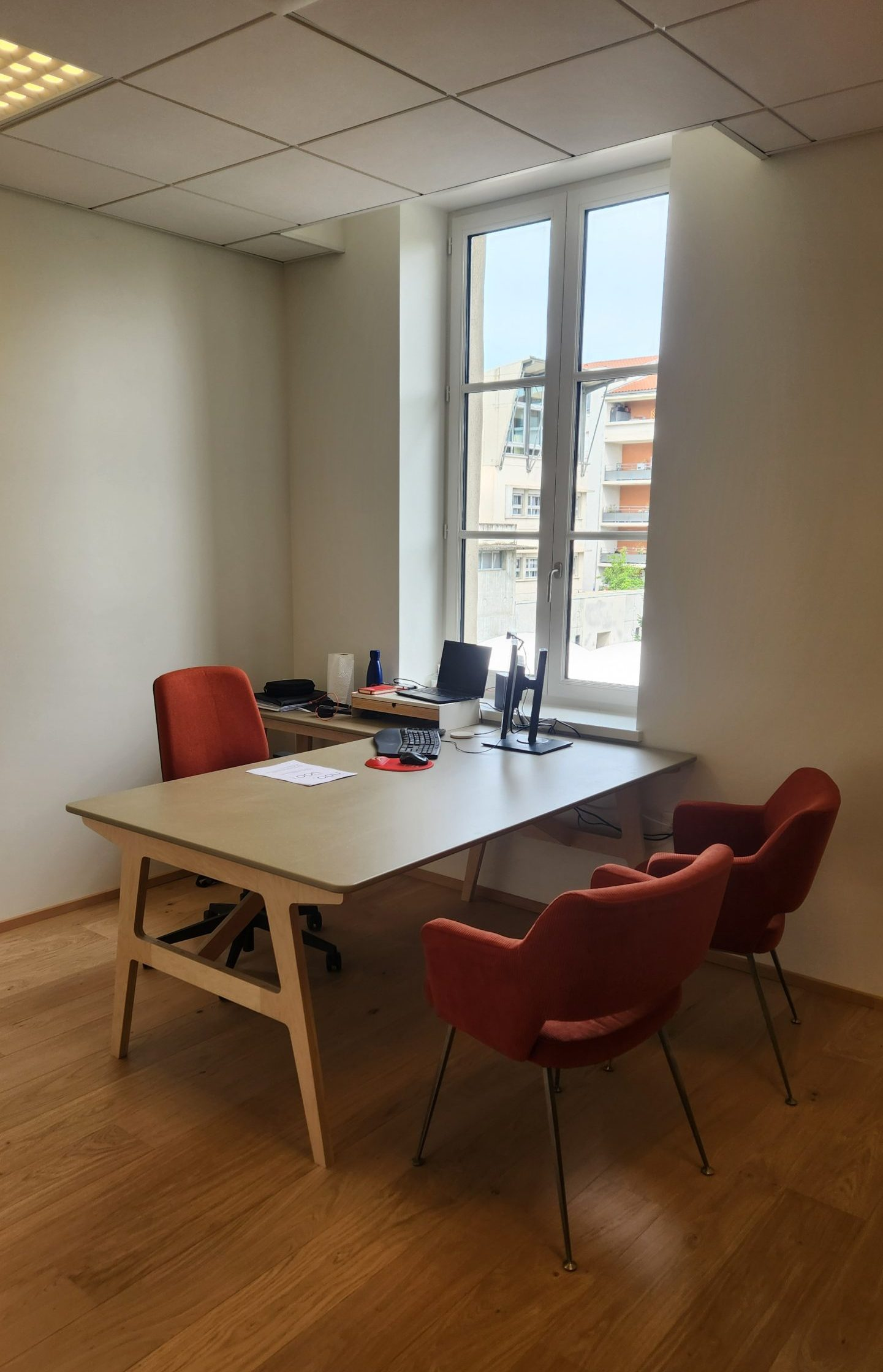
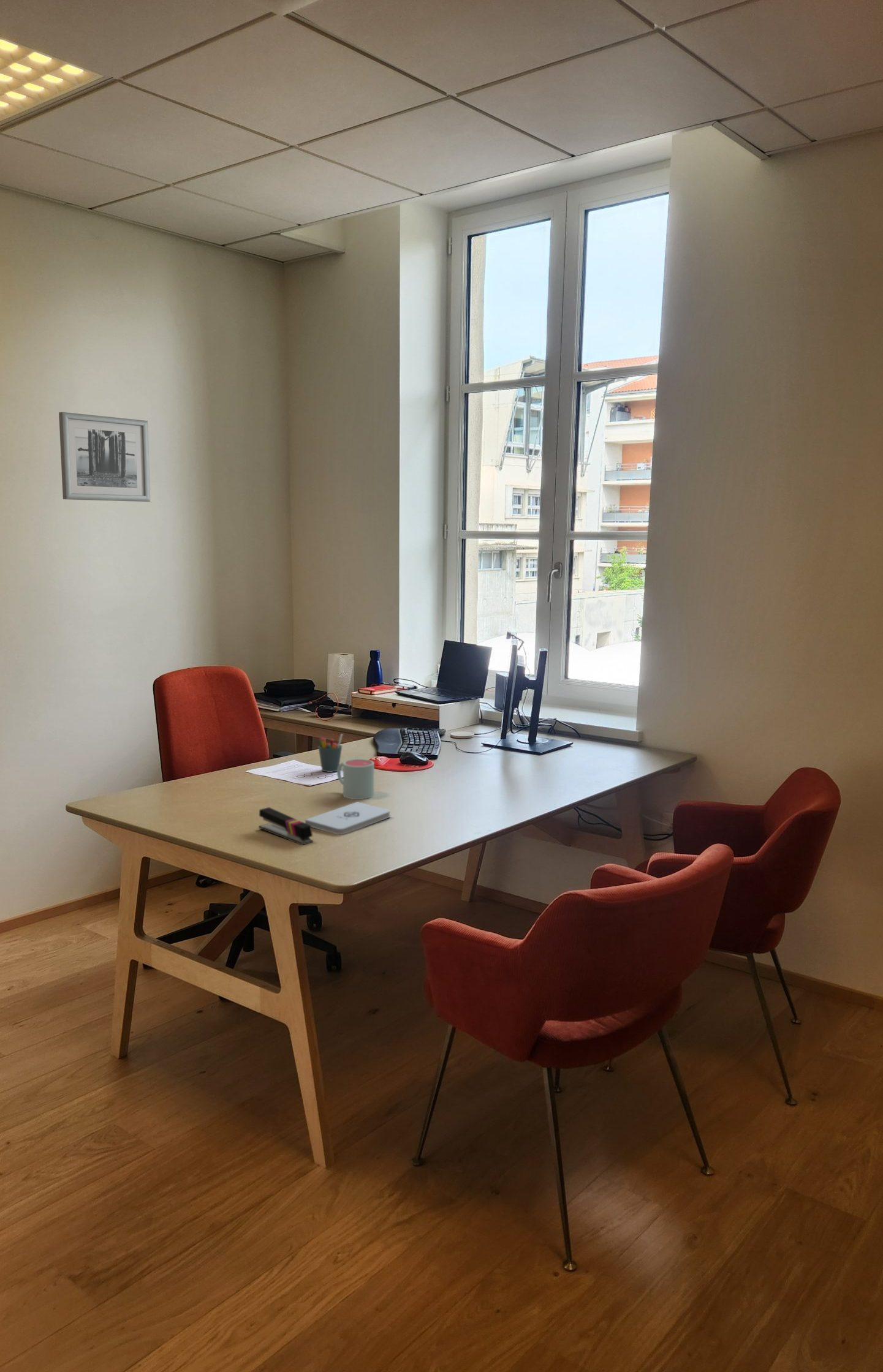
+ mug (353, 777)
+ wall art (106, 459)
+ pen holder (330, 752)
+ notepad (349, 818)
+ stapler (285, 825)
